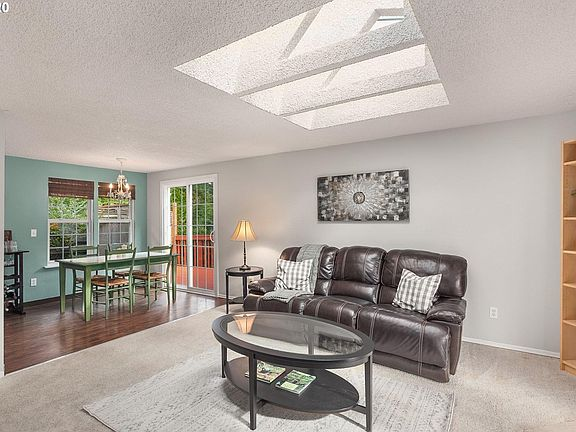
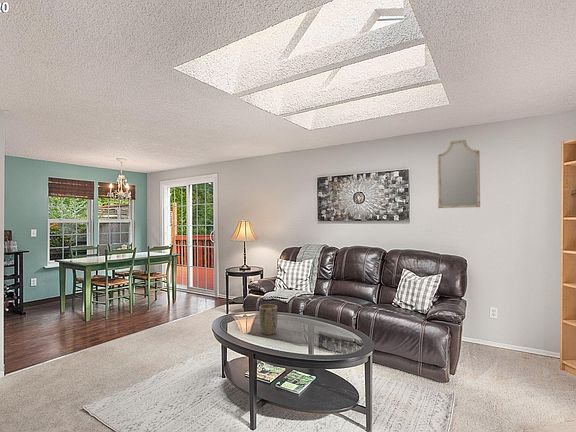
+ home mirror (458, 174)
+ plant pot (268, 319)
